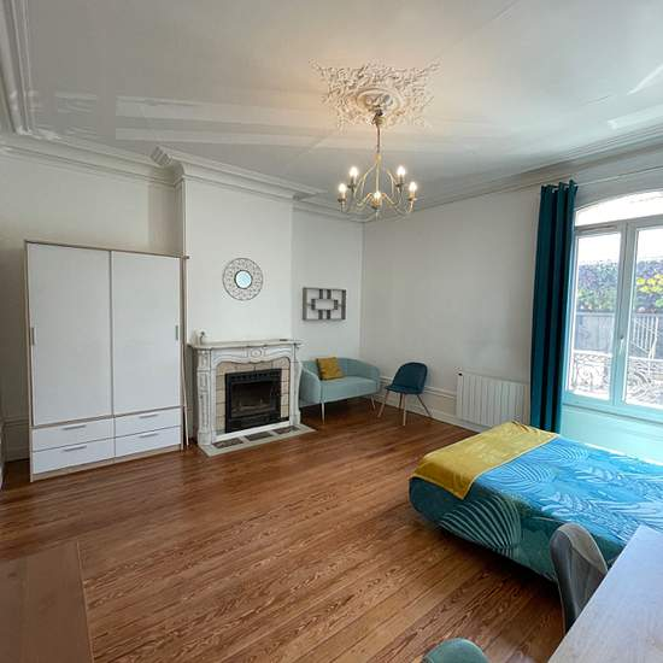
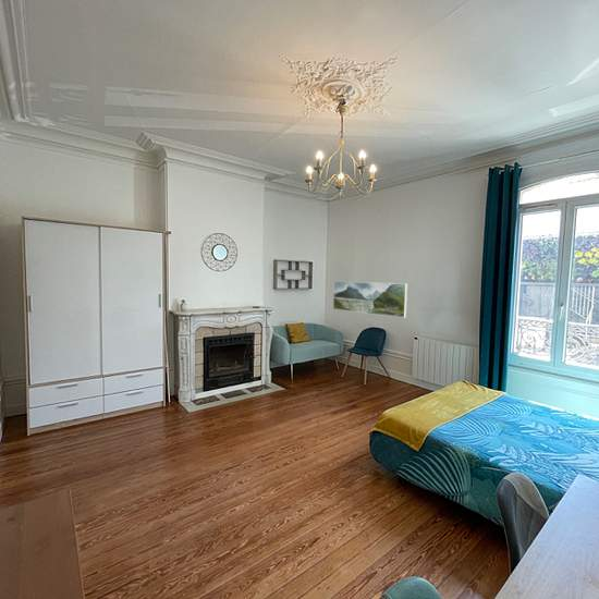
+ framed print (366, 297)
